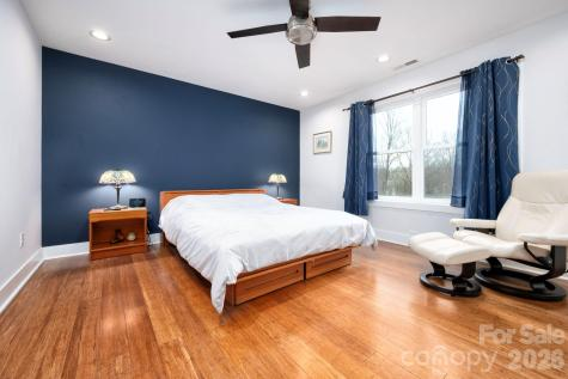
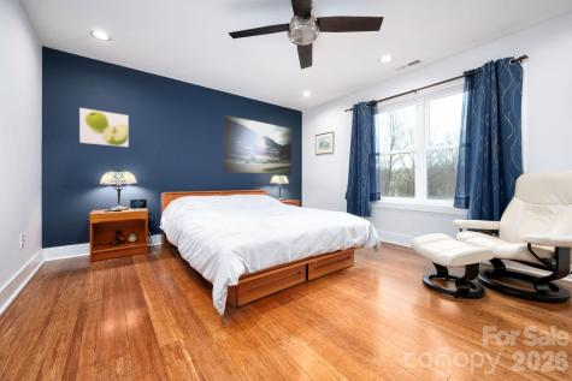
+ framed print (260, 148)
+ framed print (105, 127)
